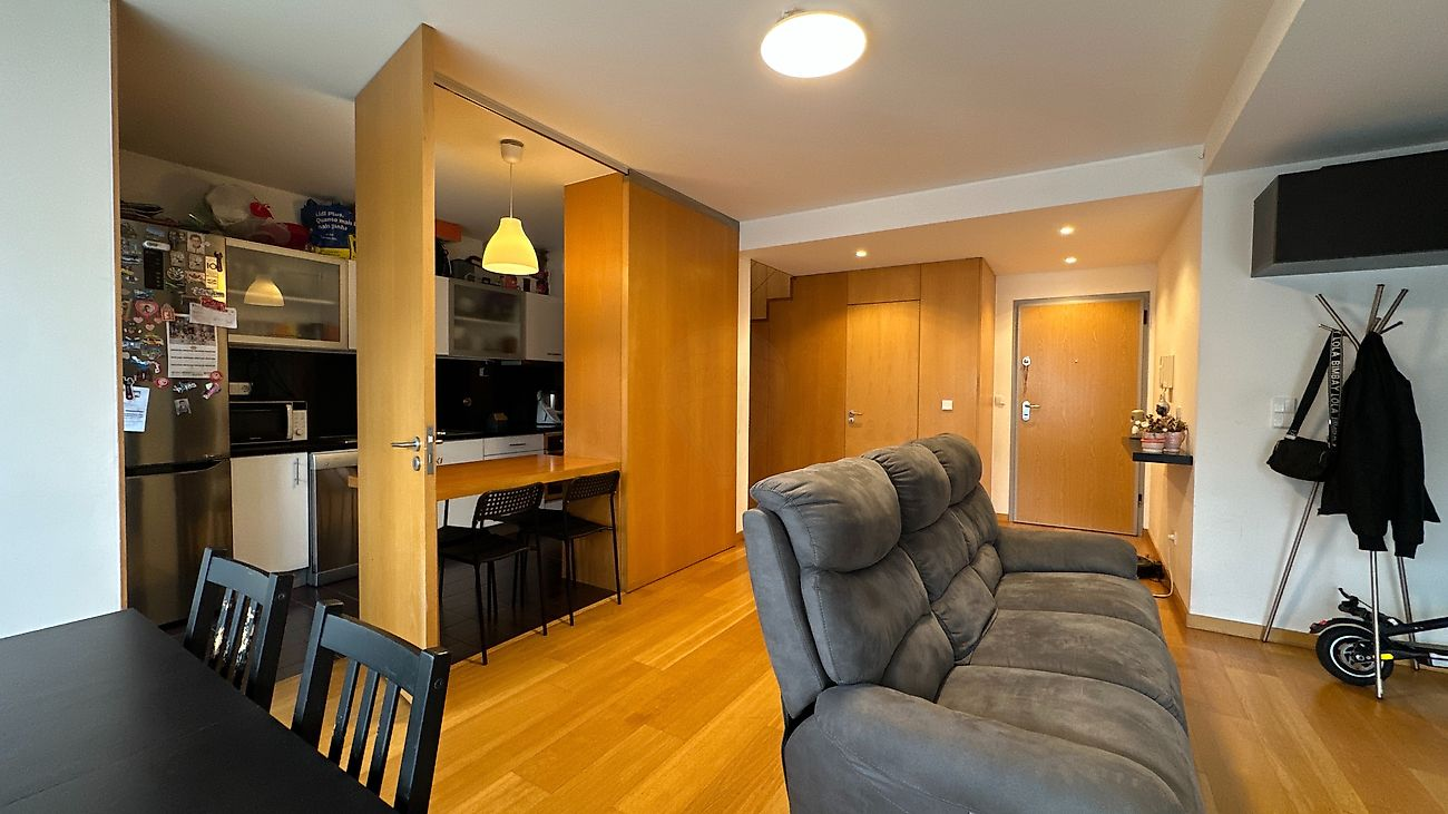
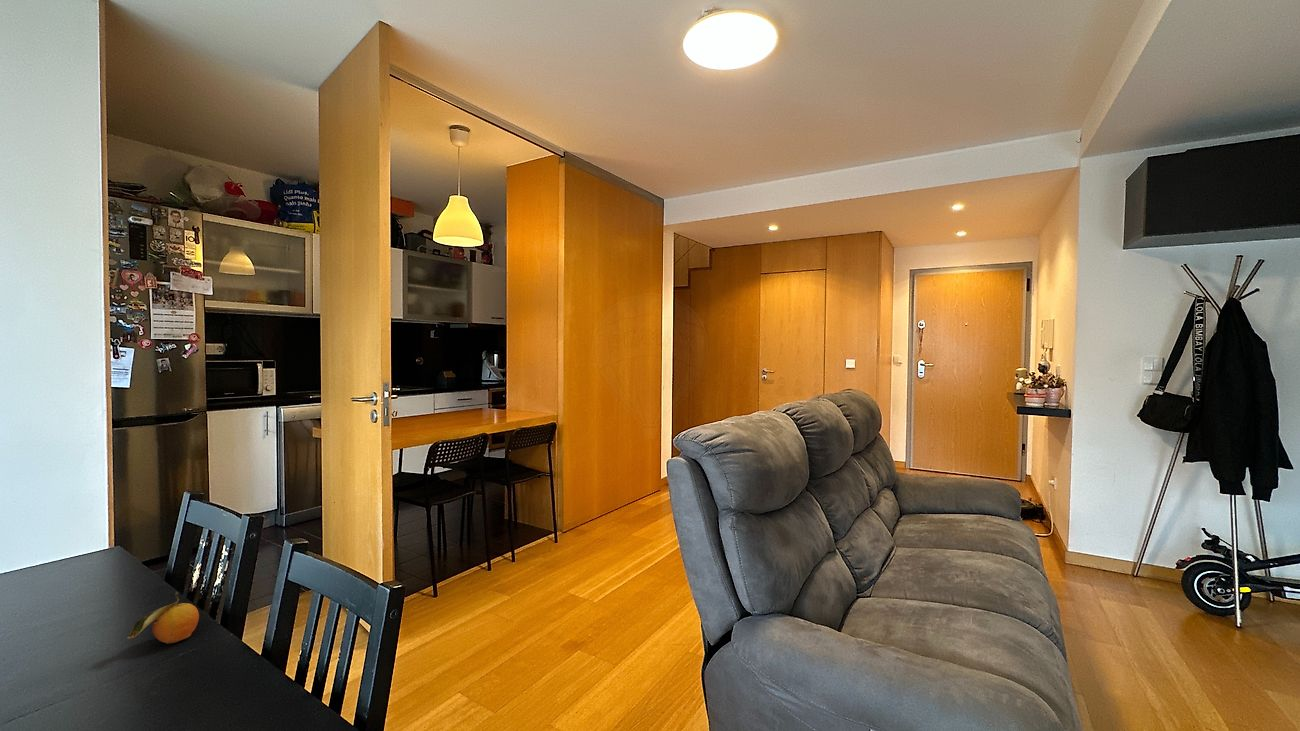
+ fruit (163, 620)
